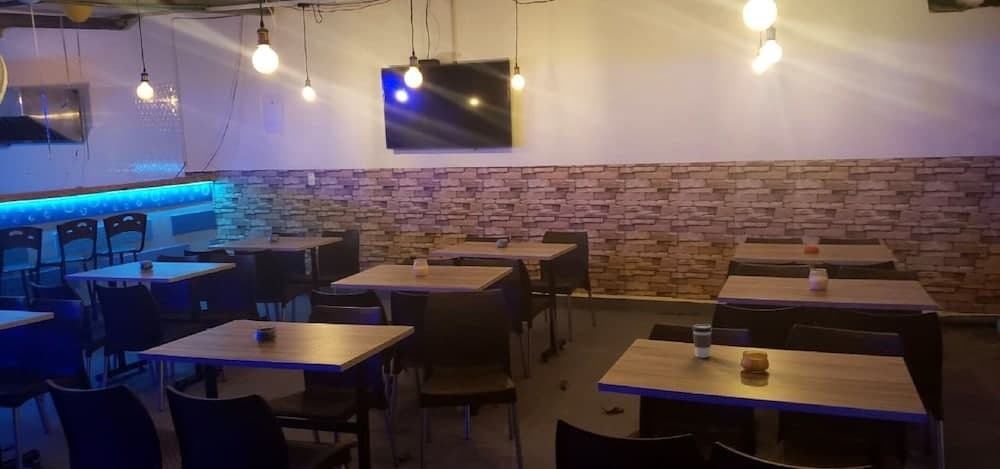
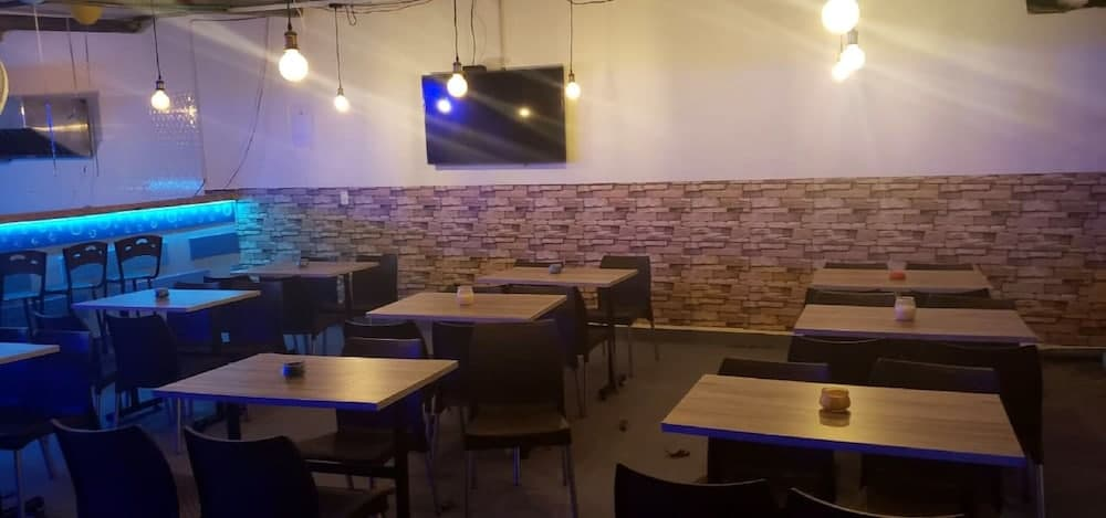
- coffee cup (702, 340)
